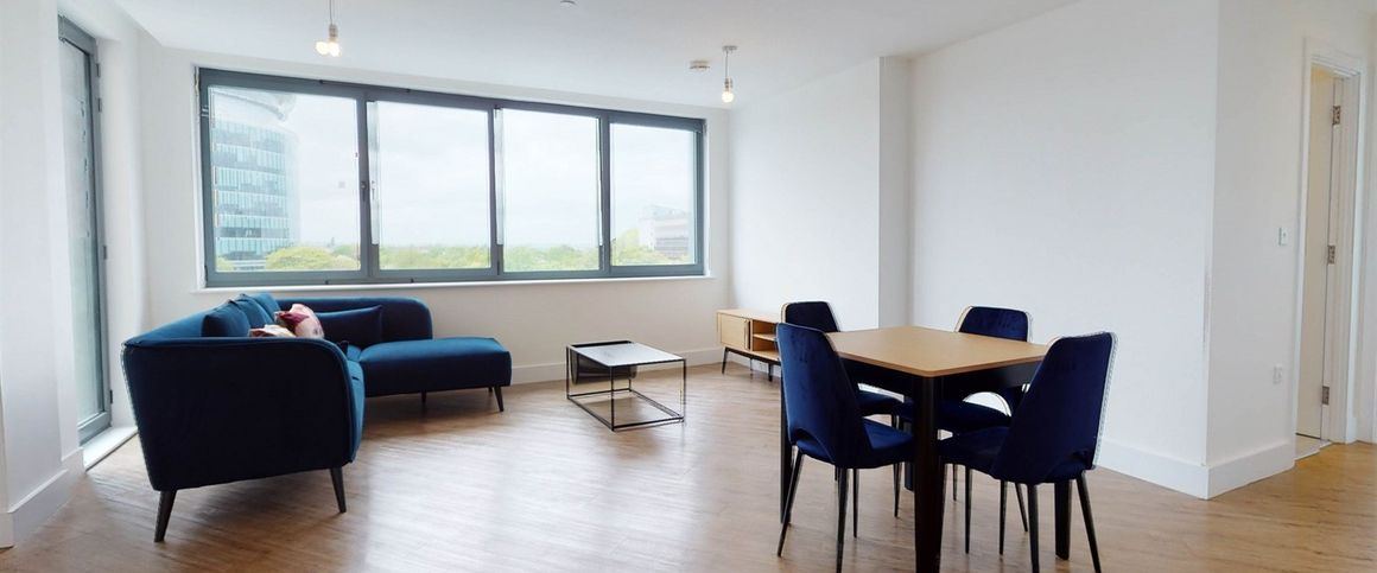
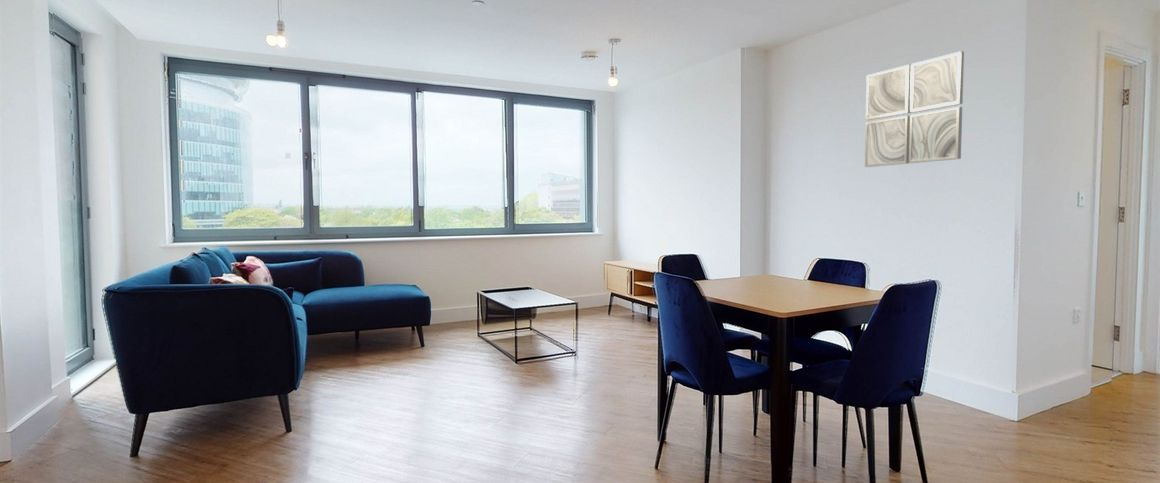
+ wall art (910, 115)
